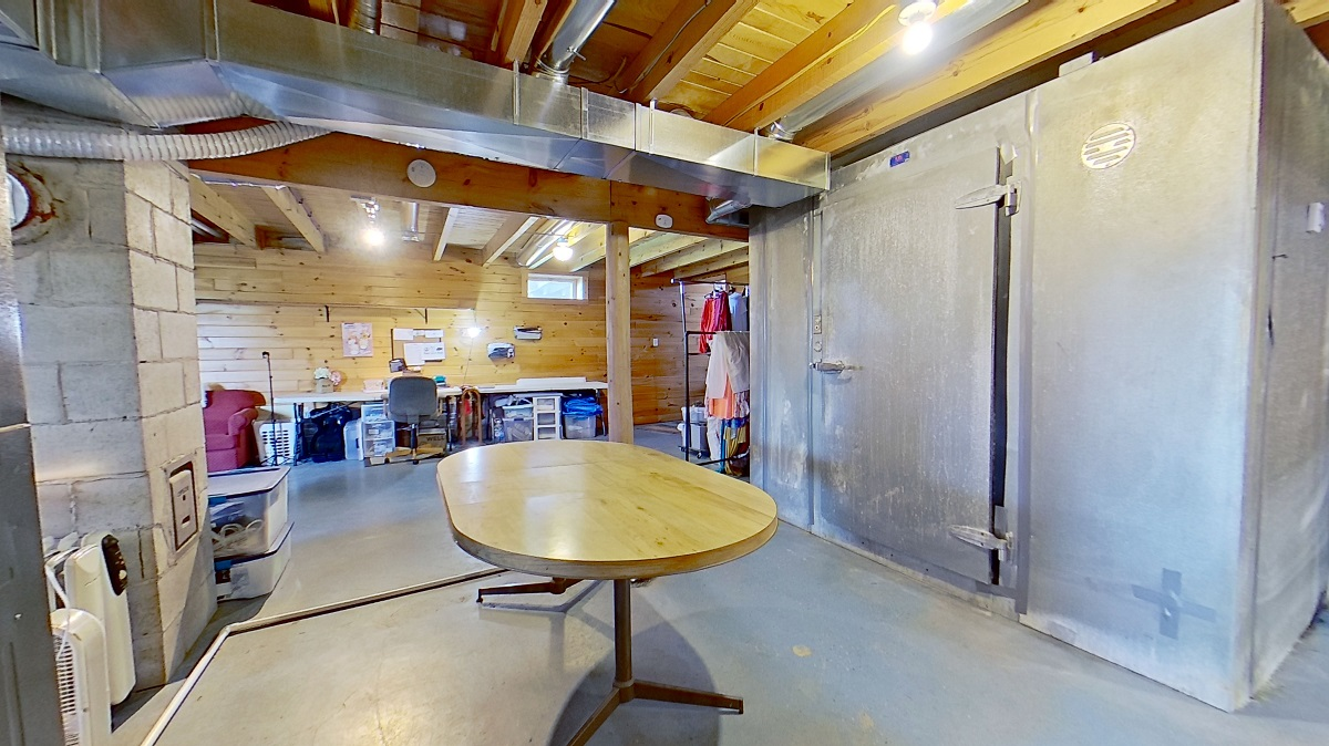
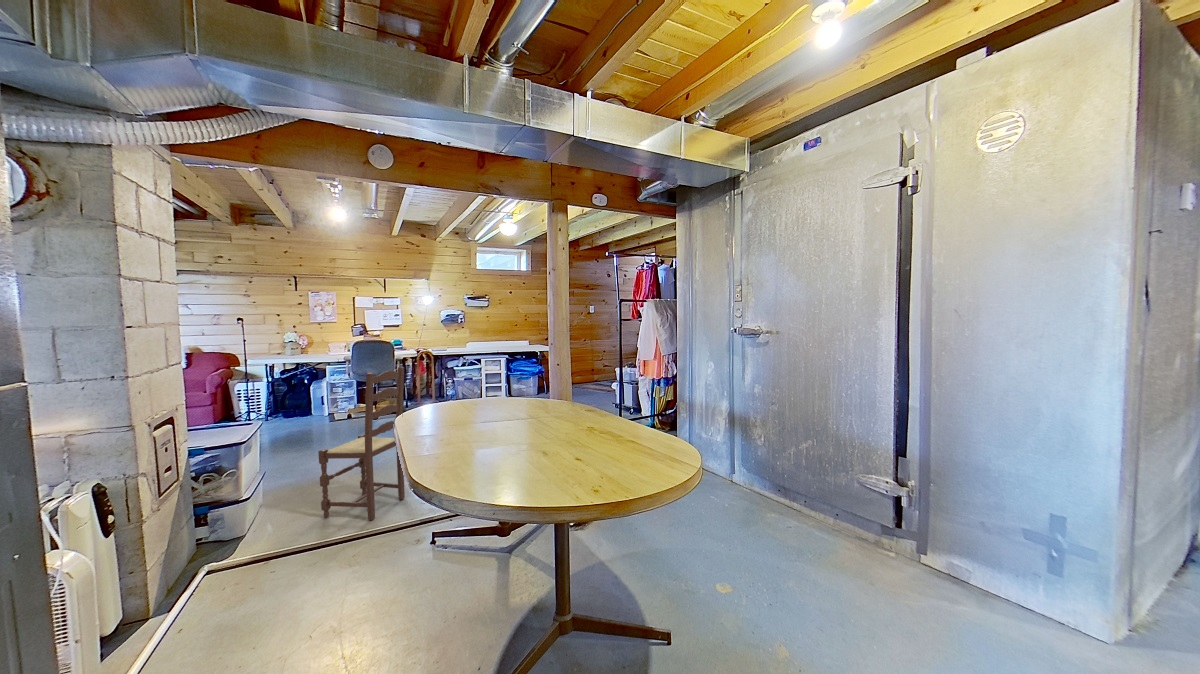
+ dining chair (364, 438)
